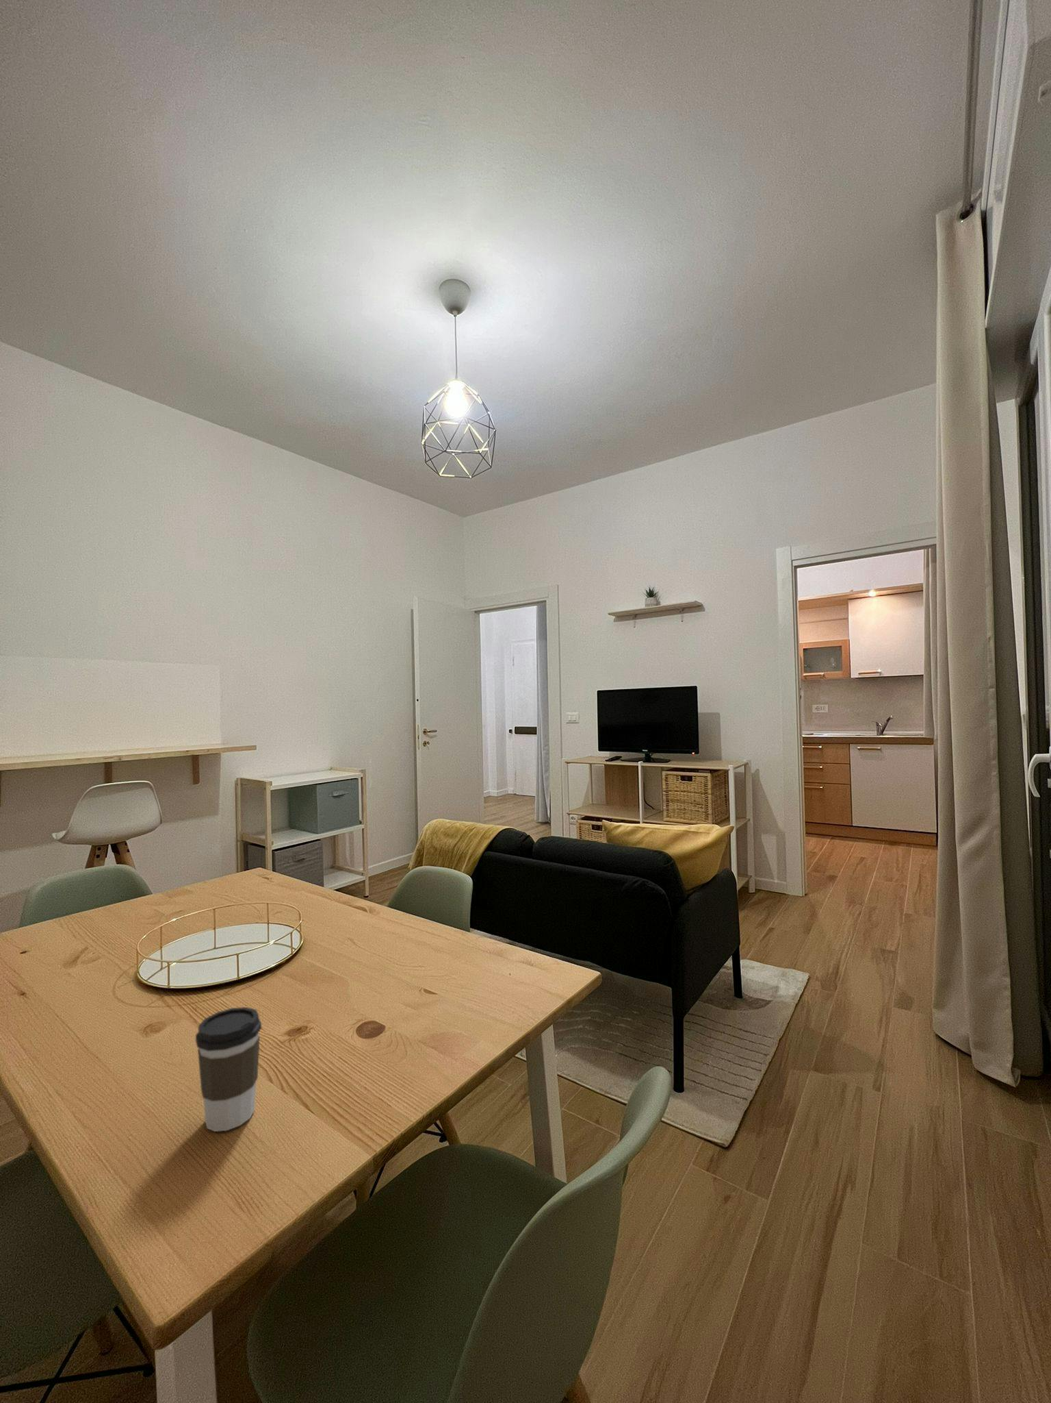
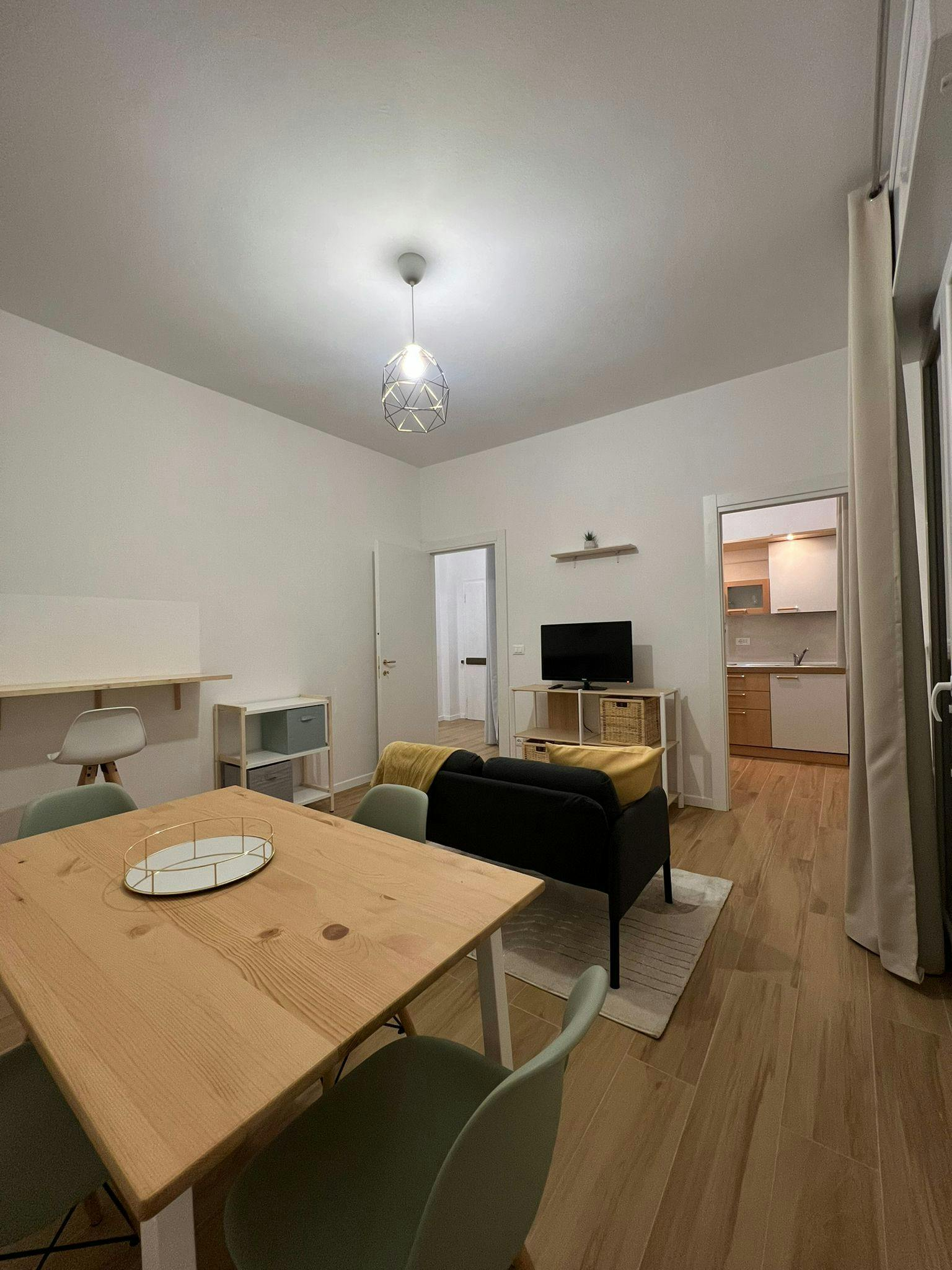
- coffee cup (230, 1068)
